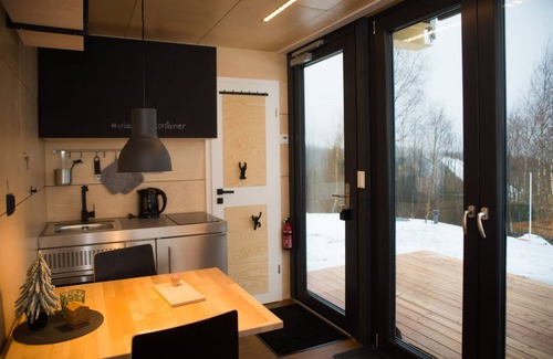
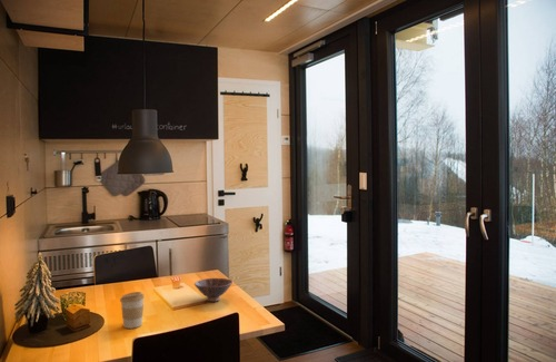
+ bowl (214, 291)
+ coffee cup (132, 309)
